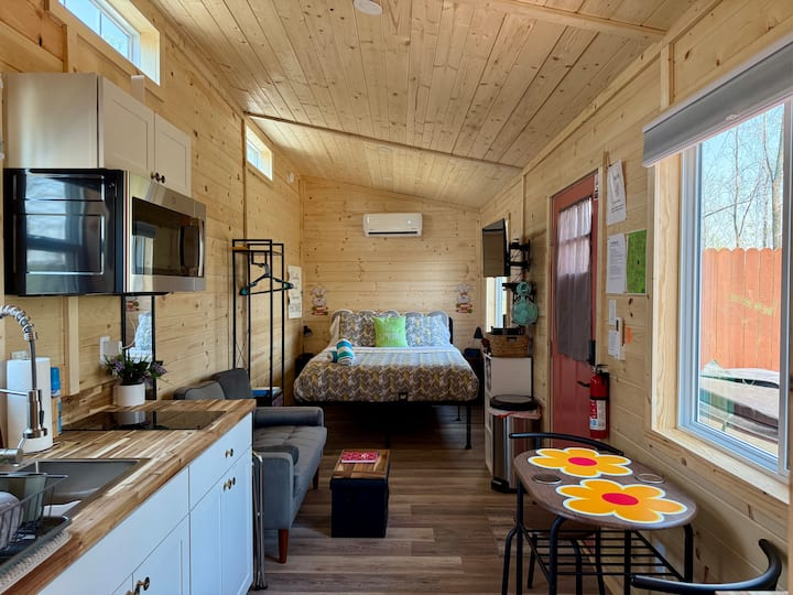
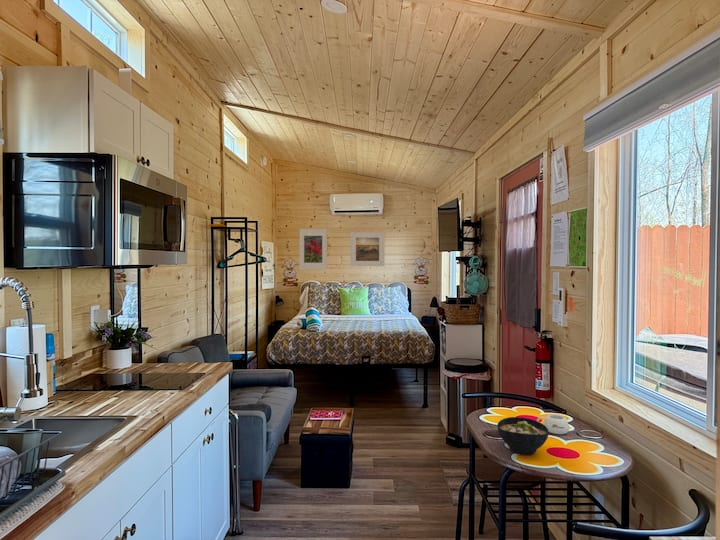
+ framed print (367, 249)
+ mug (552, 423)
+ bowl (522, 436)
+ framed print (313, 249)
